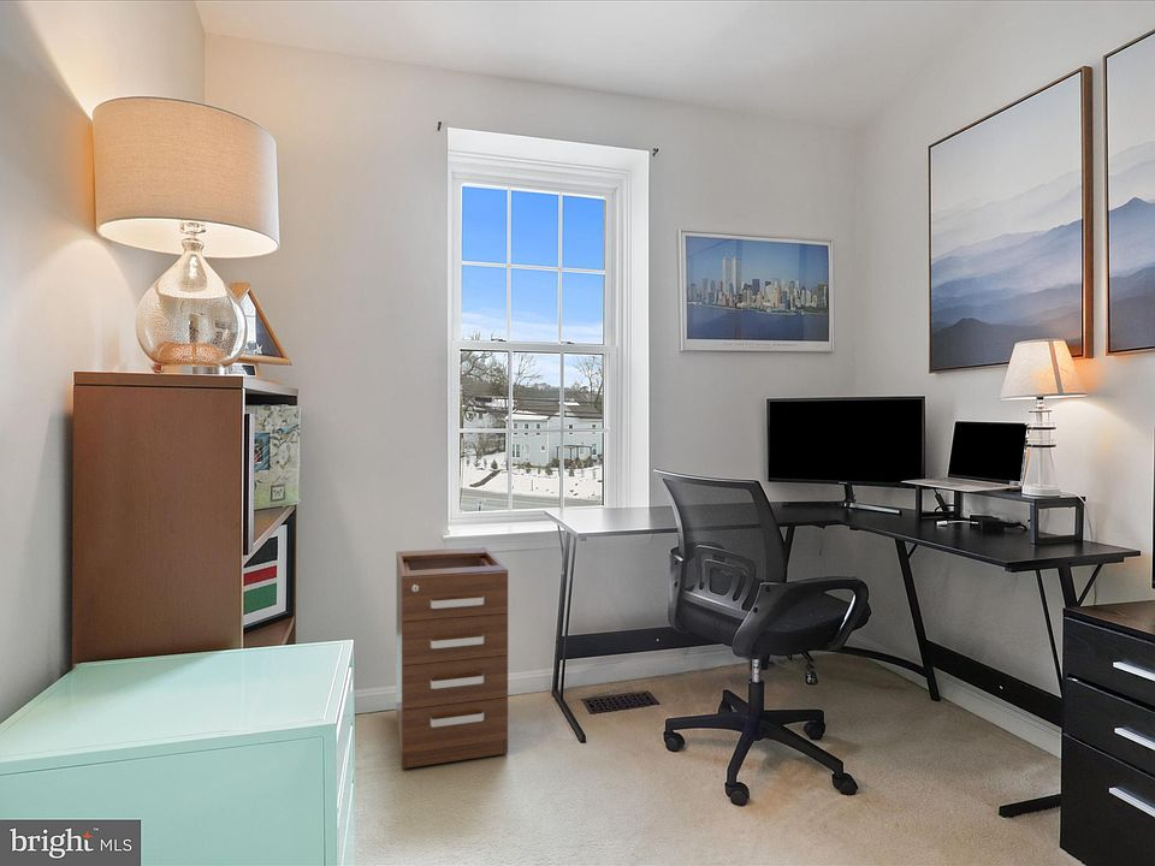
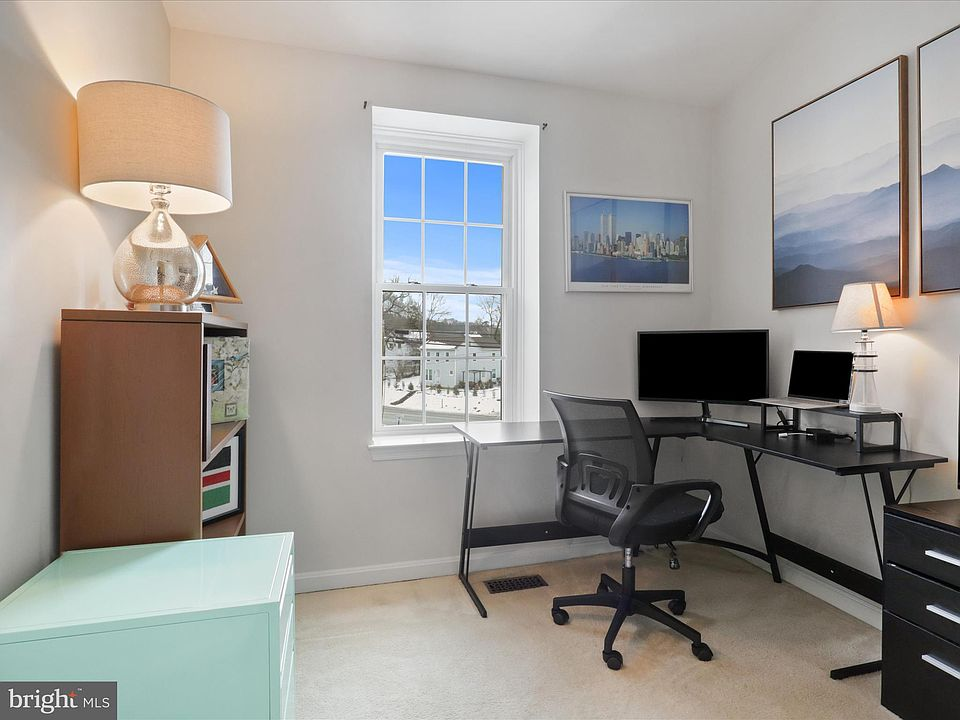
- filing cabinet (449, 647)
